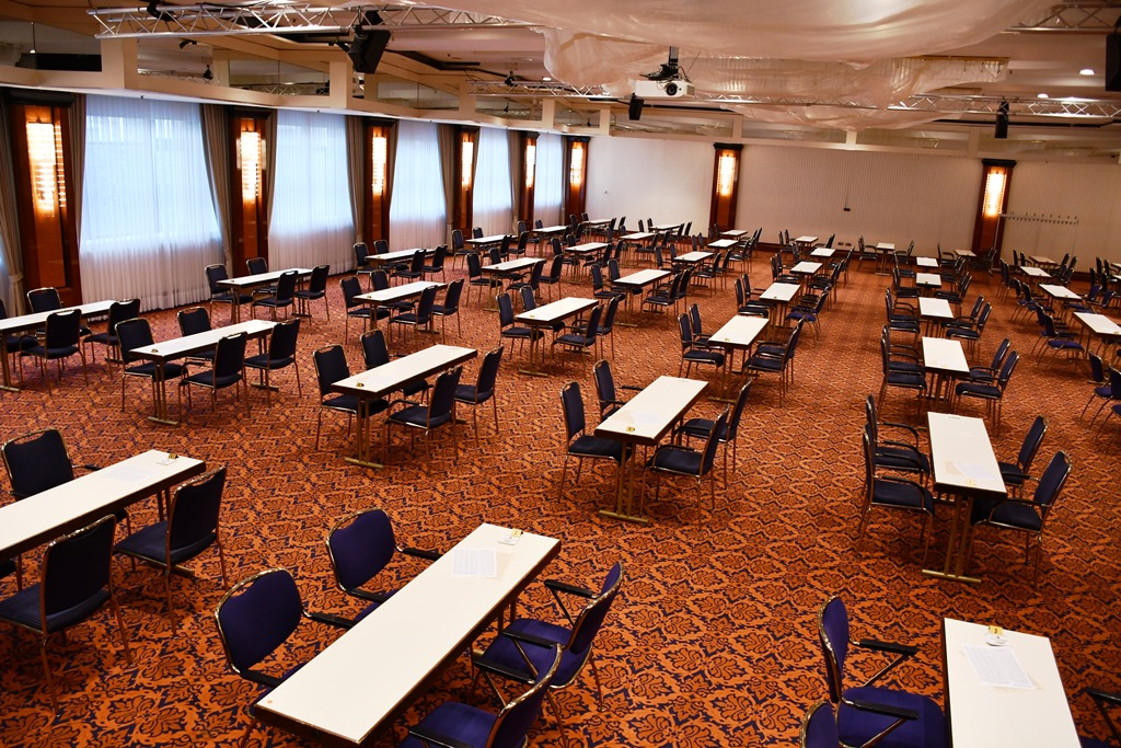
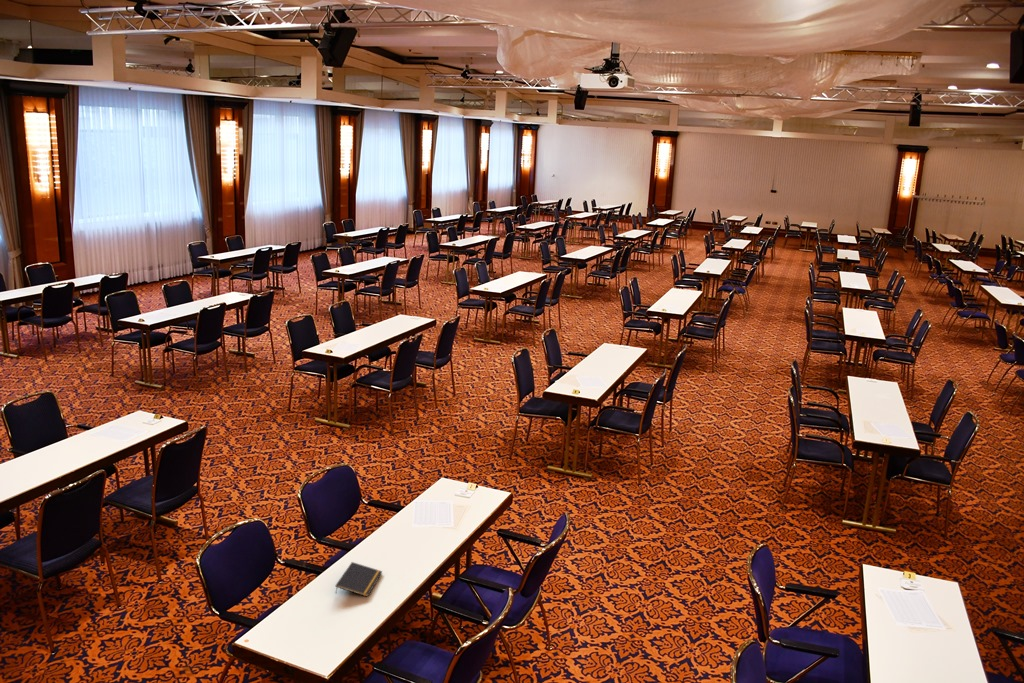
+ notepad (359, 578)
